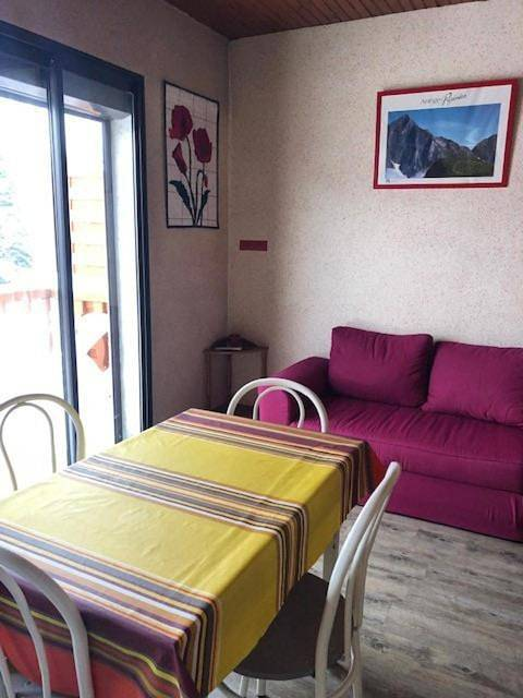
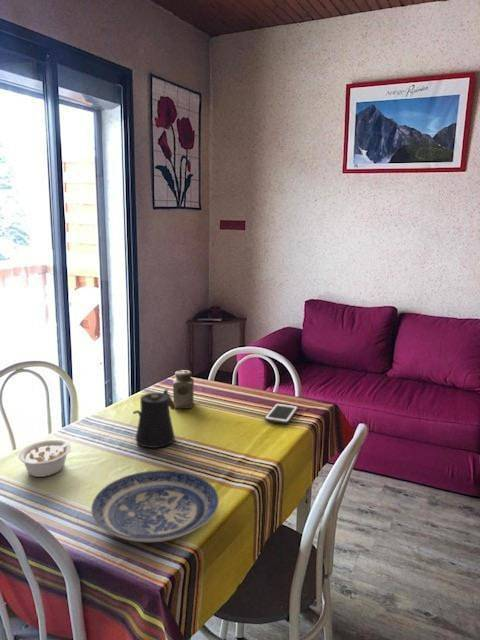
+ kettle (156, 417)
+ legume (46, 456)
+ plate (156, 508)
+ cell phone (281, 413)
+ salt shaker (183, 388)
